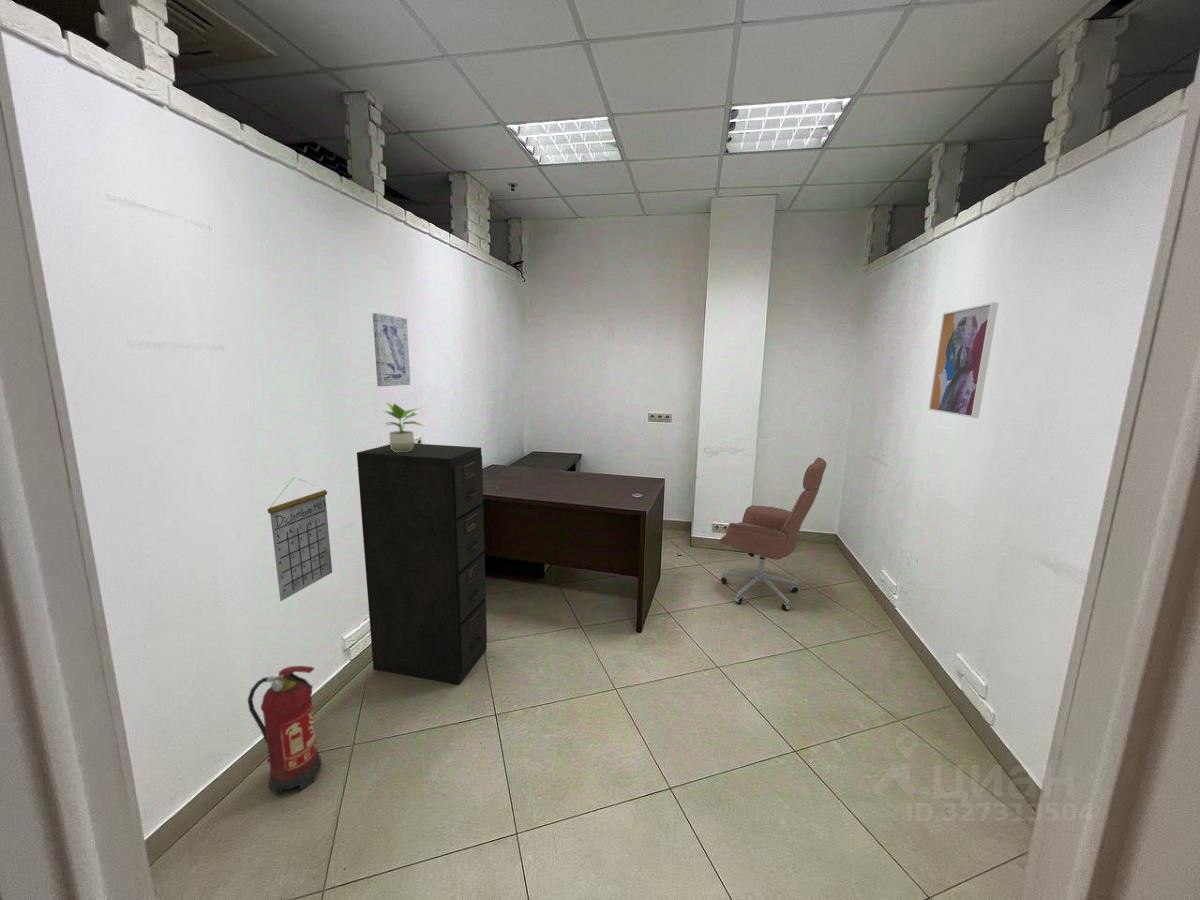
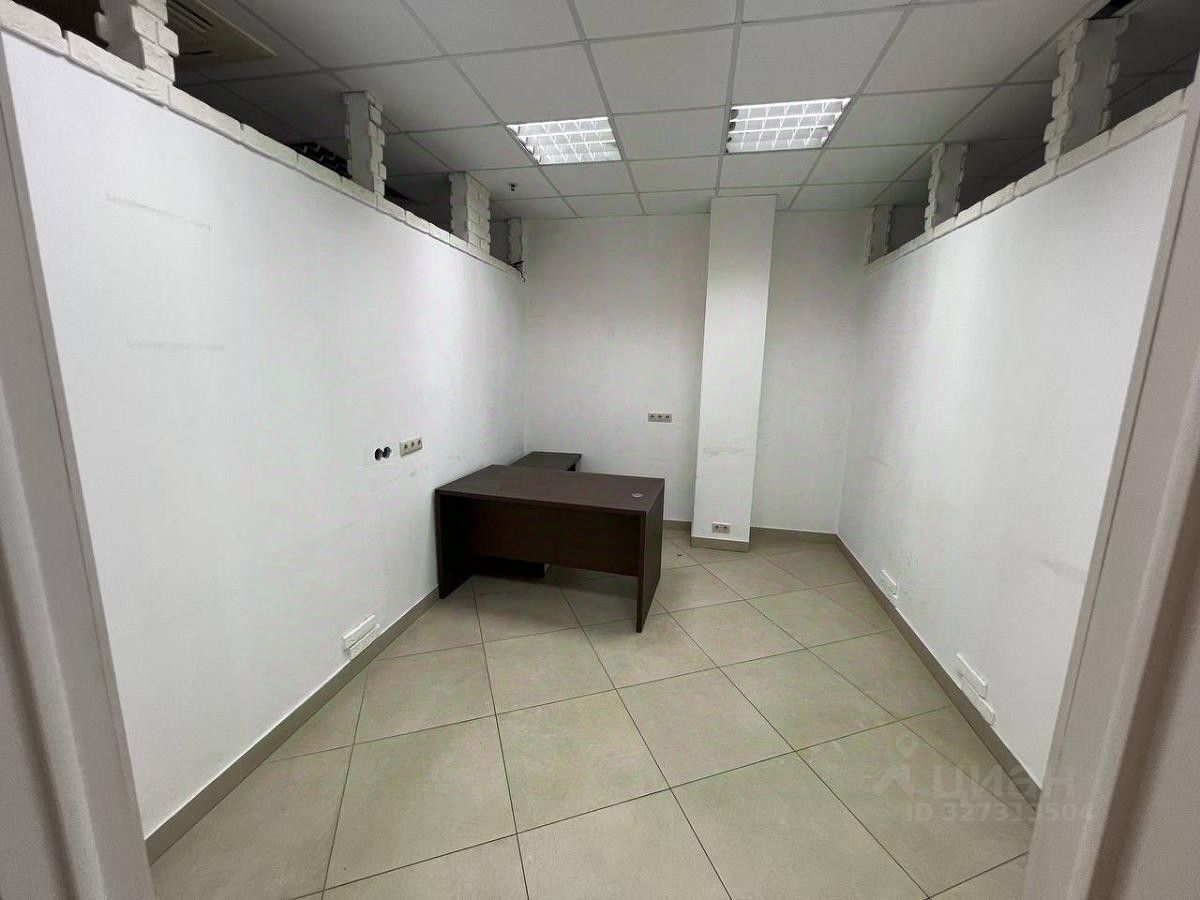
- calendar (302, 532)
- fire extinguisher (287, 721)
- wall art (959, 362)
- wall art (392, 351)
- filing cabinet (430, 559)
- potted plant (403, 426)
- office chair (769, 526)
